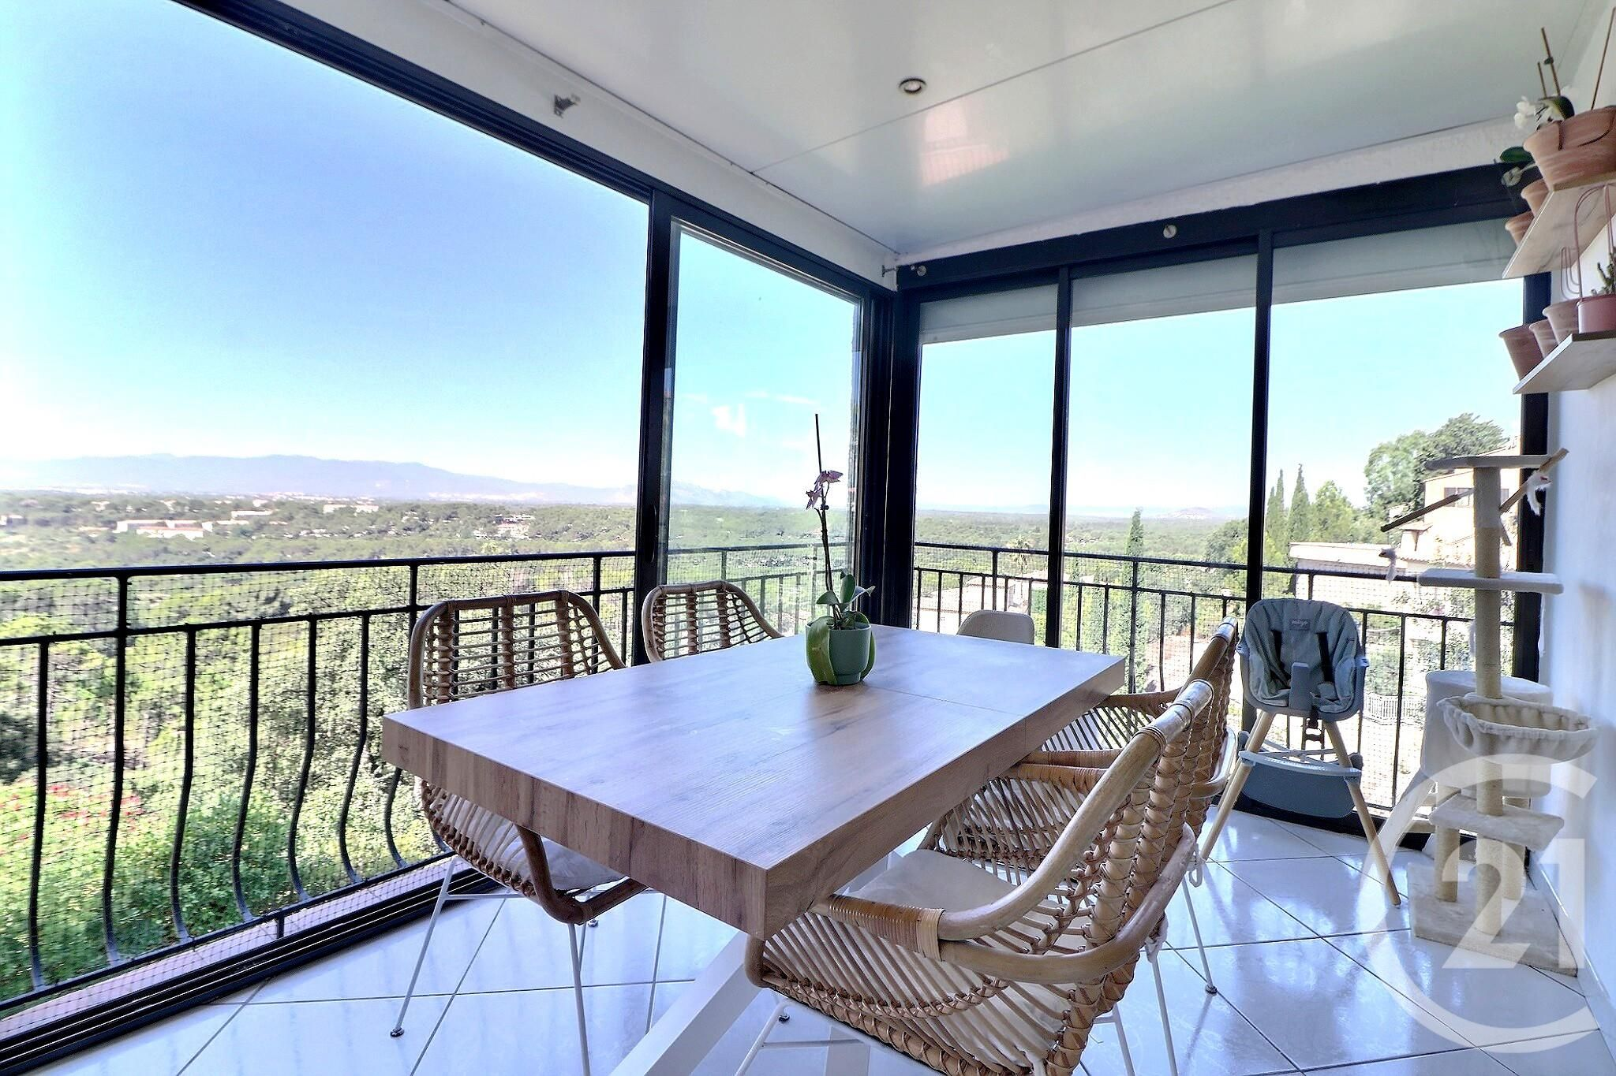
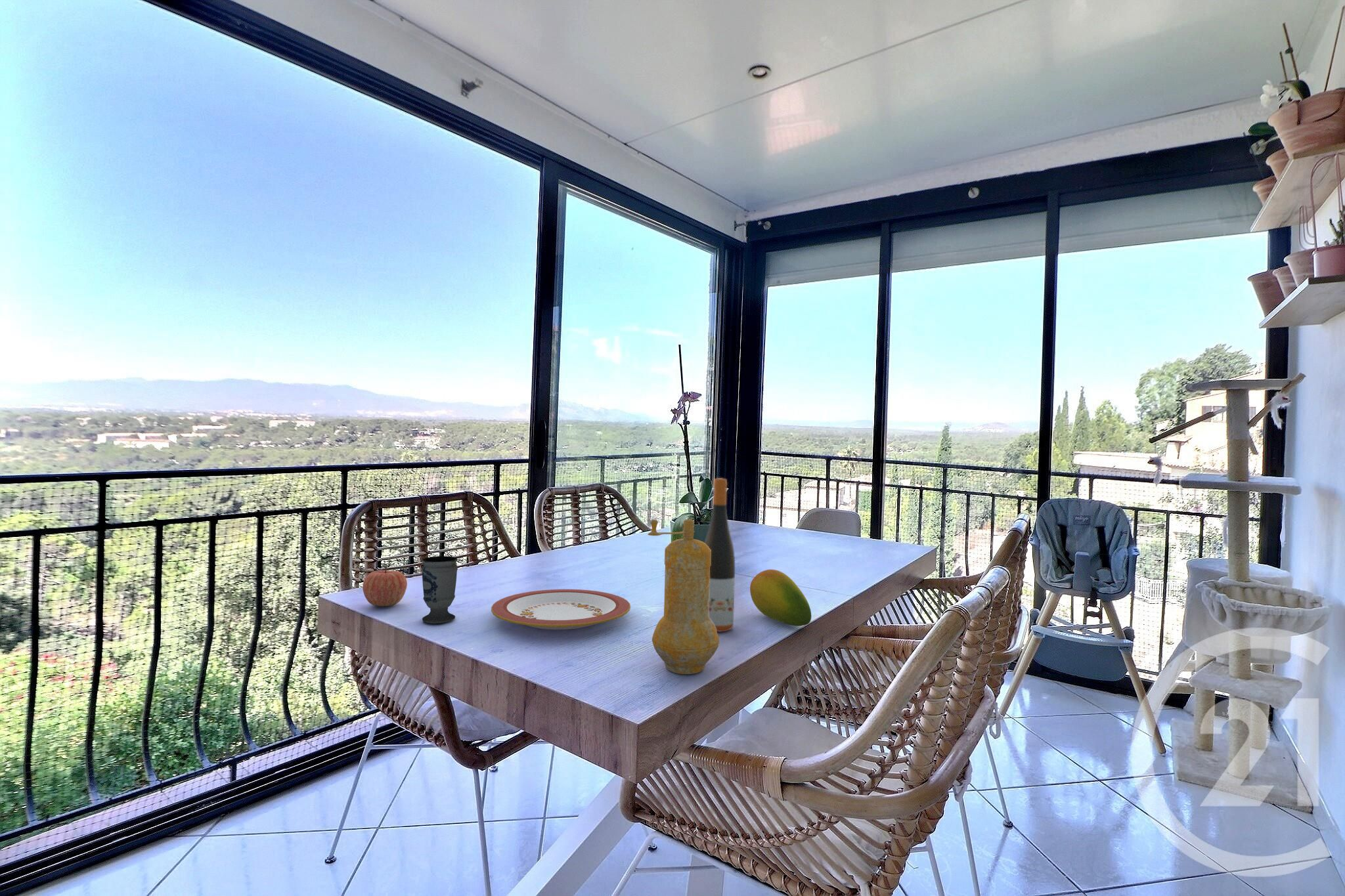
+ cup (439, 589)
+ plate (562, 610)
+ wine bottle (718, 552)
+ fruit (779, 595)
+ apple (385, 586)
+ pepper mill (680, 593)
